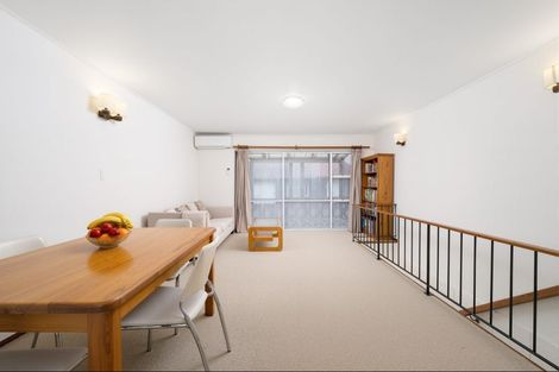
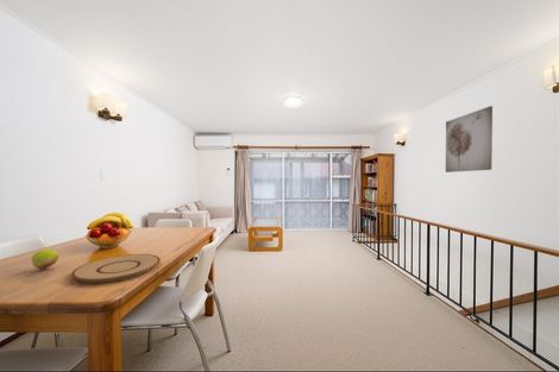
+ fruit (45, 259)
+ plate (119, 266)
+ wall art (466, 143)
